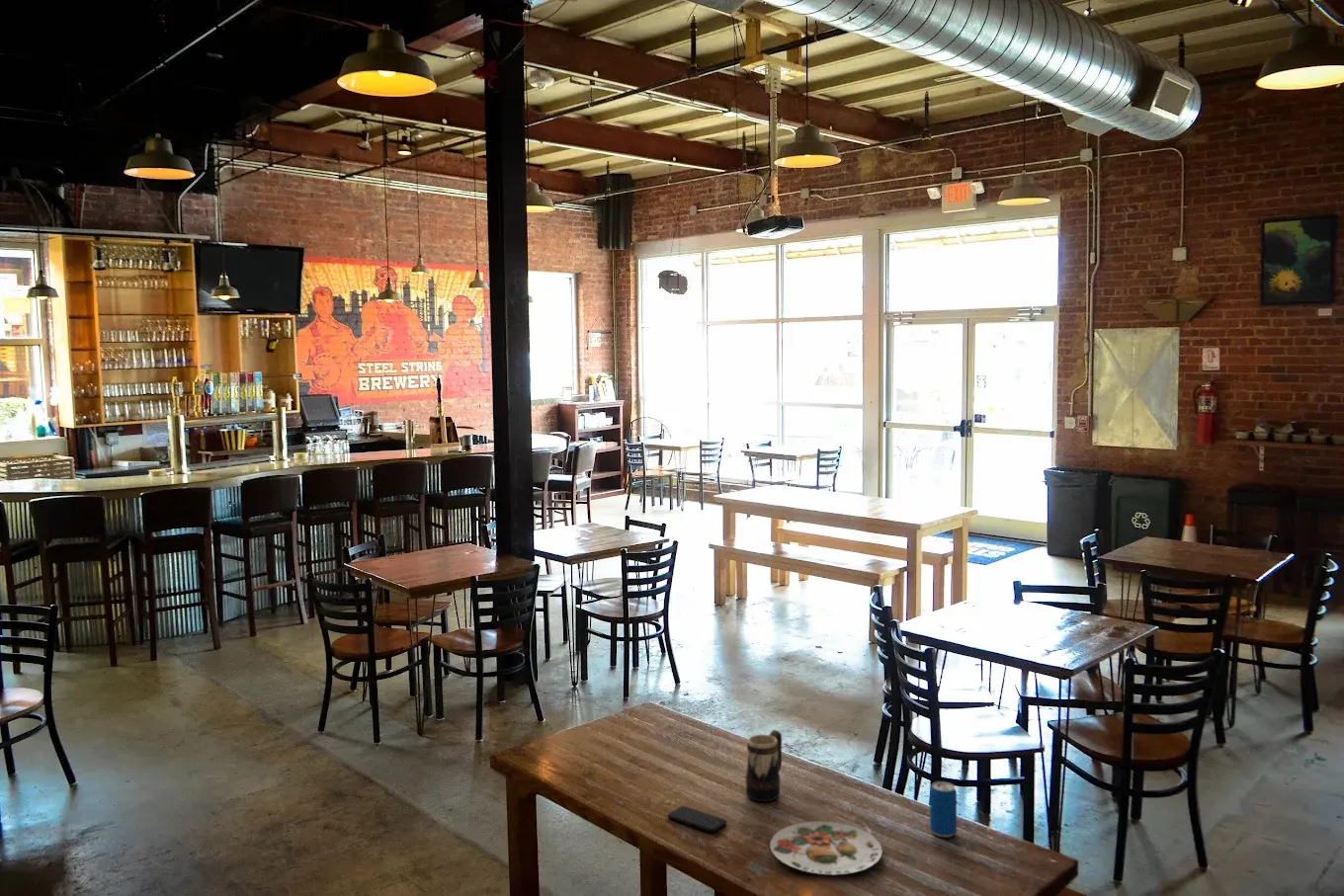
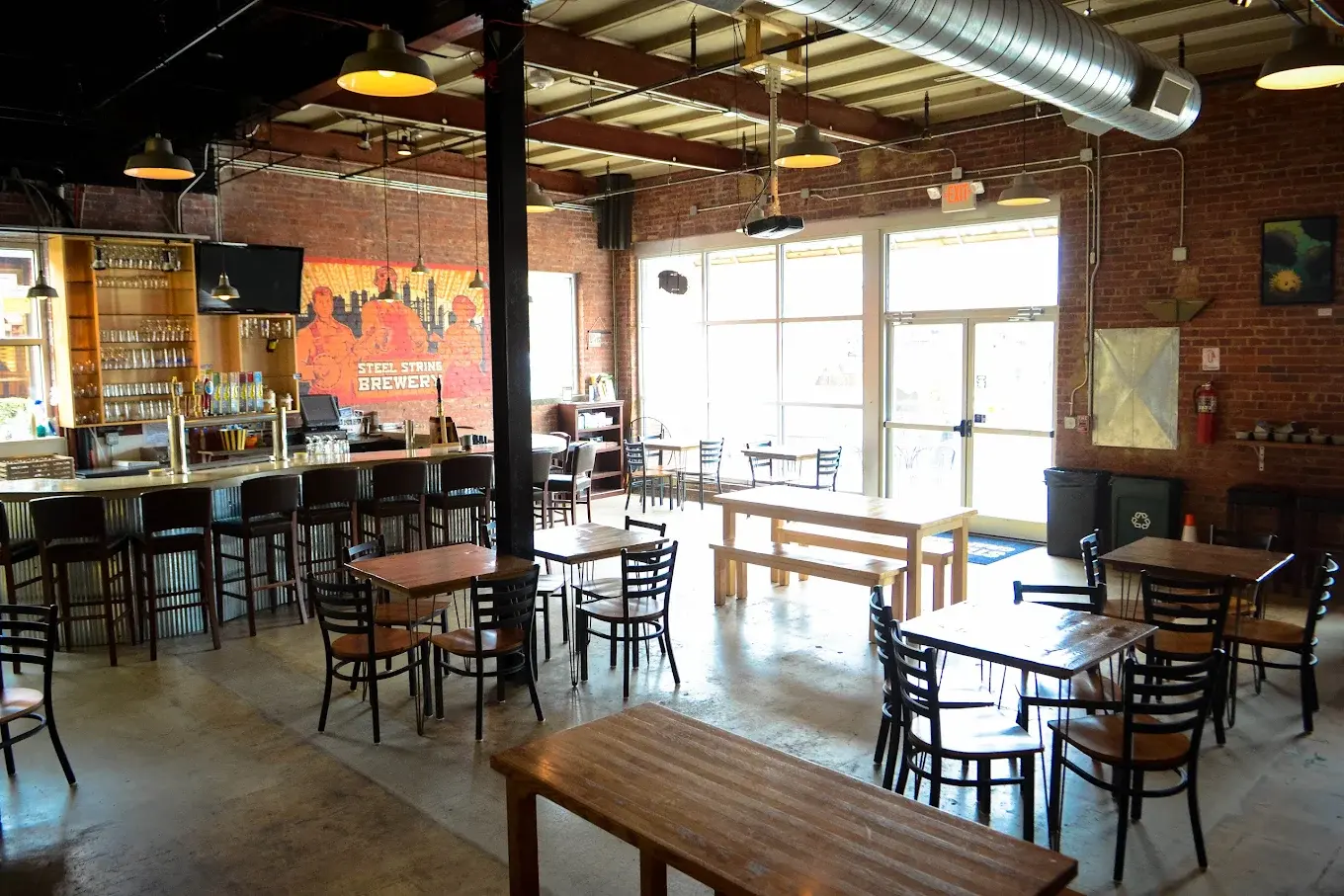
- beer mug (767, 764)
- beverage can (943, 809)
- plate (825, 848)
- smartphone (697, 818)
